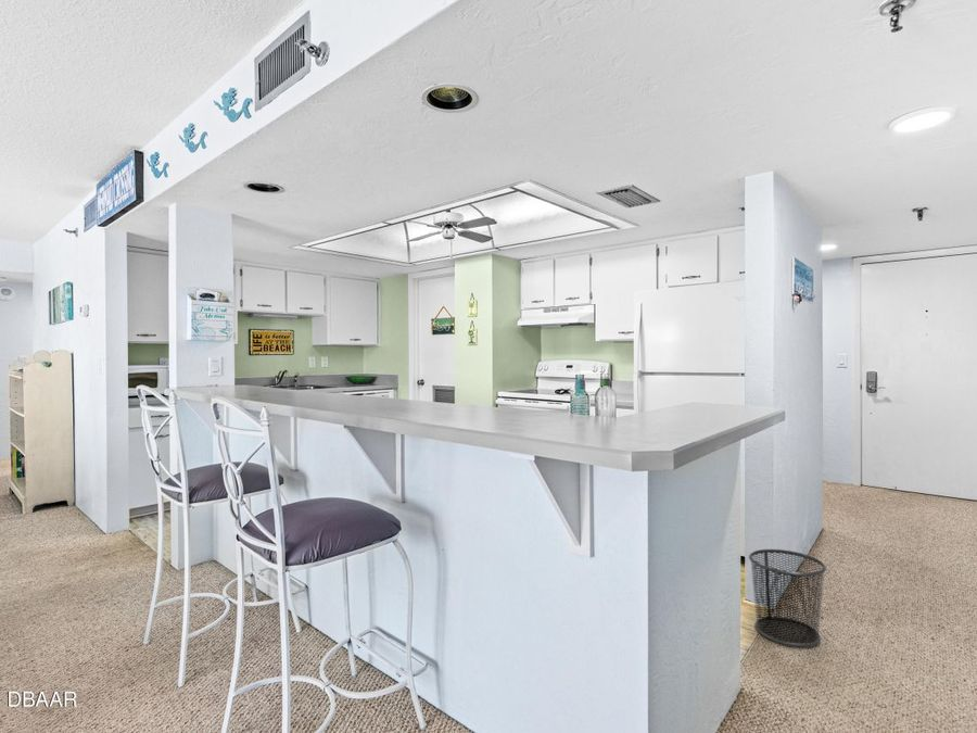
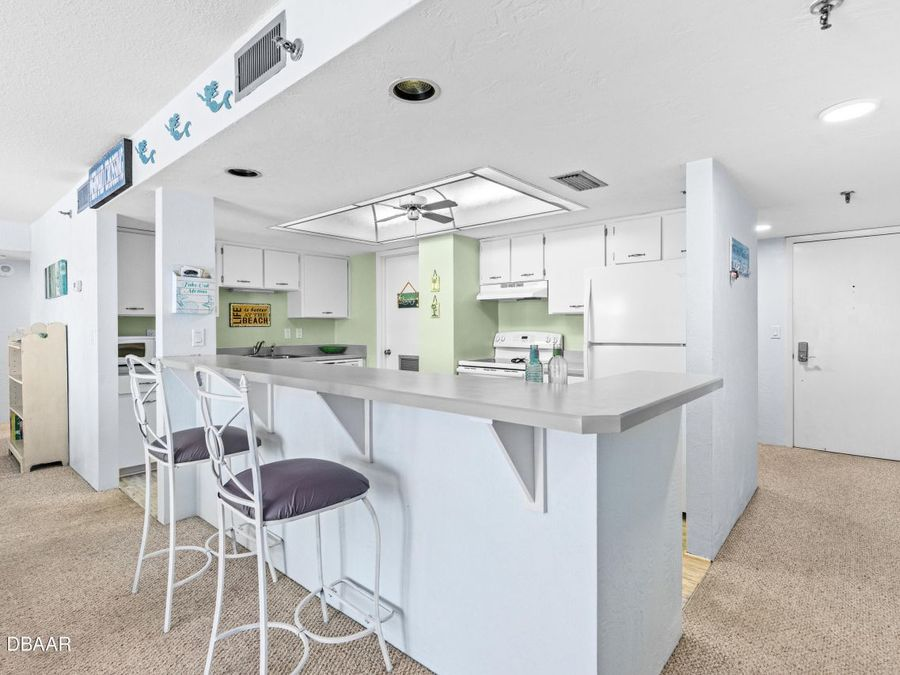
- waste bin (786, 596)
